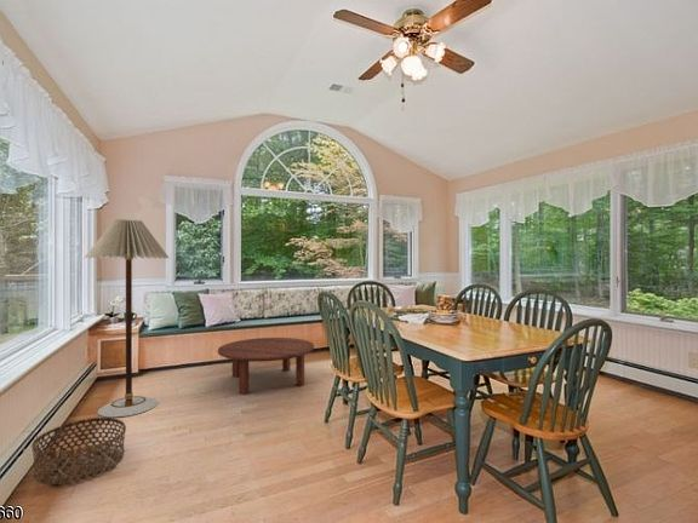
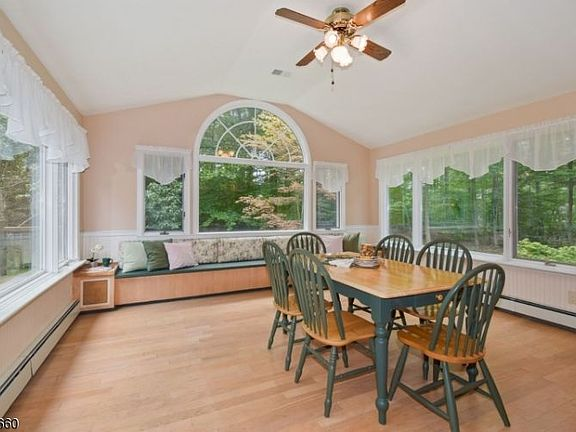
- floor lamp (128, 312)
- coffee table (267, 360)
- basket (81, 448)
